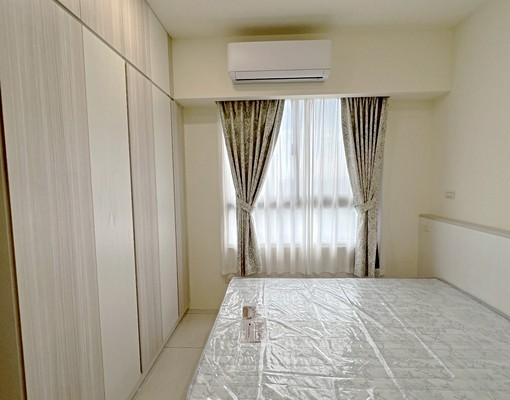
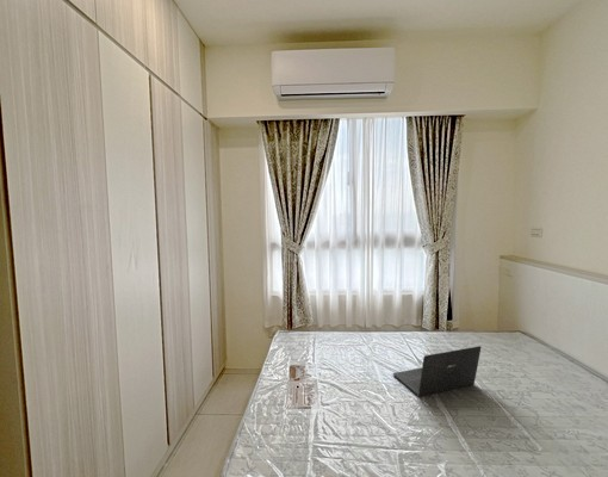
+ laptop (434, 360)
